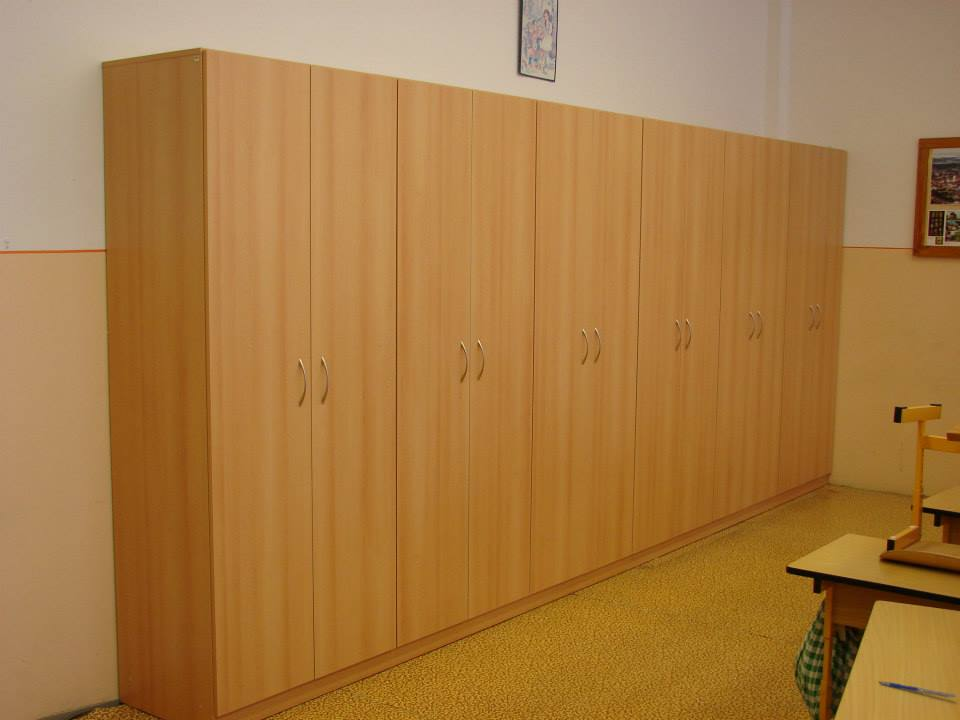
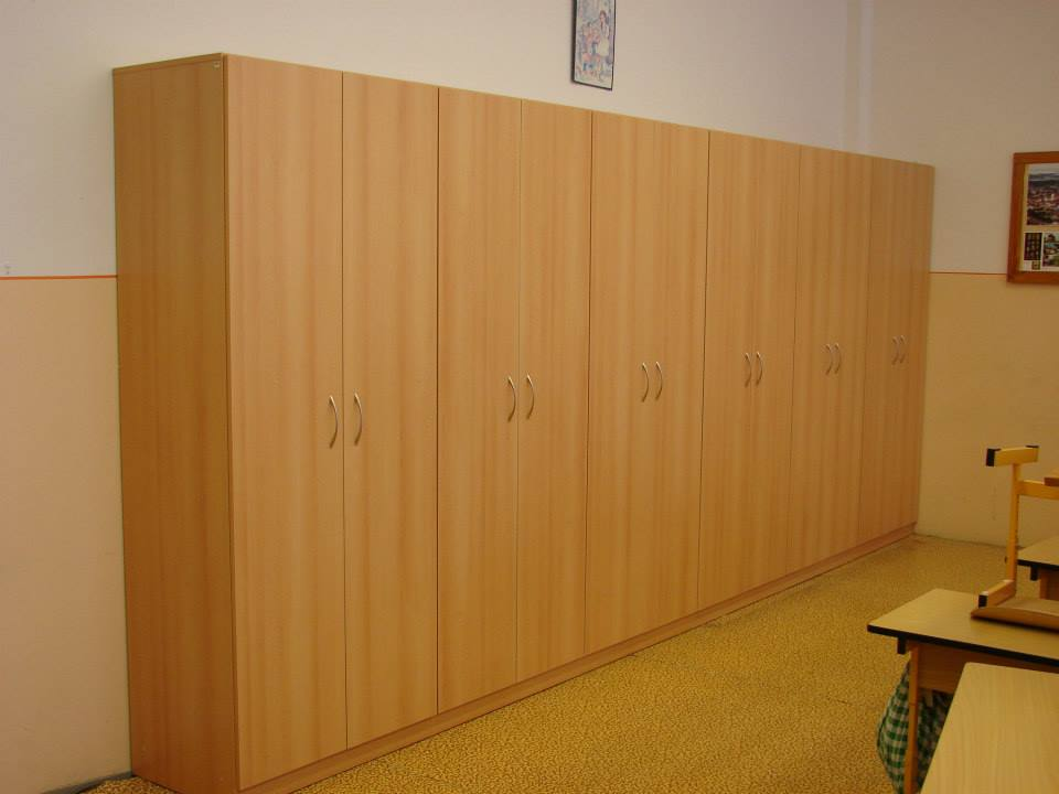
- pen (918, 689)
